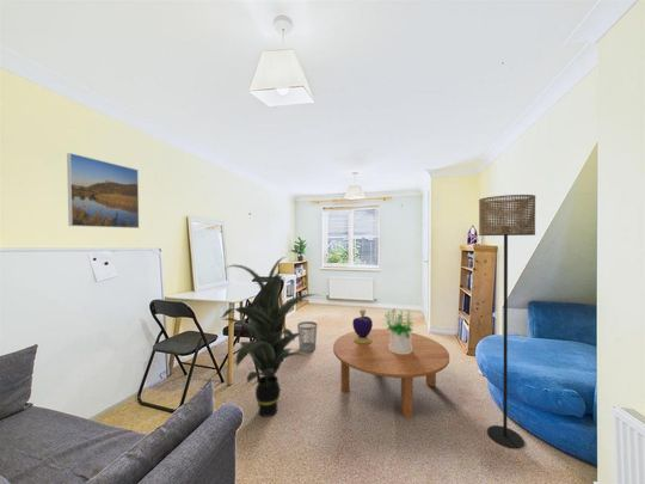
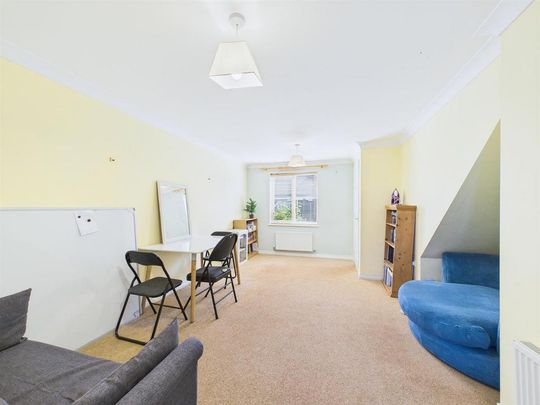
- coffee table (388, 367)
- decorative container (362, 324)
- wastebasket (307, 336)
- indoor plant (270, 335)
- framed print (106, 195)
- potted plant (398, 330)
- floor lamp (505, 318)
